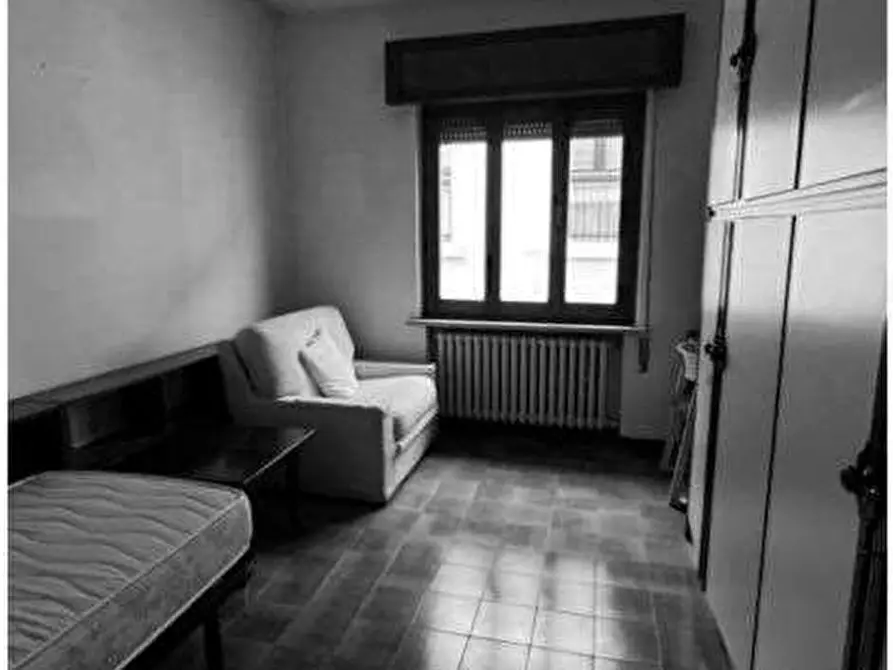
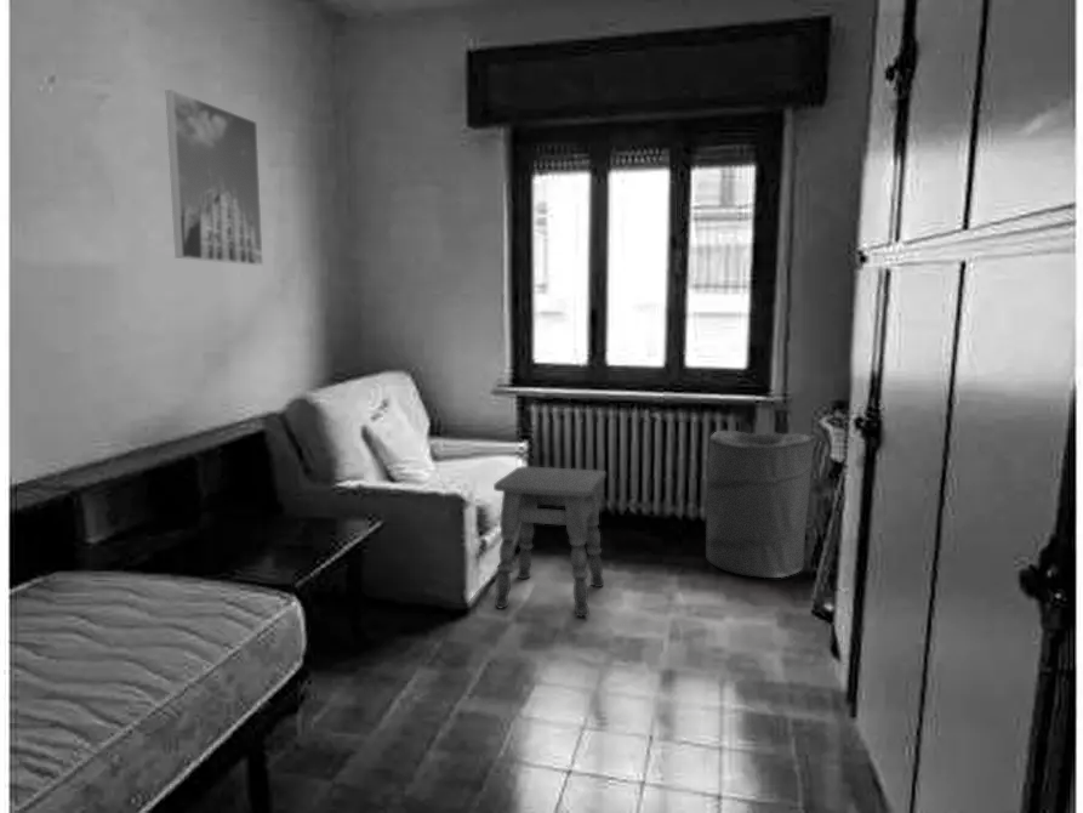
+ laundry hamper (757, 496)
+ side table (551, 523)
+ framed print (218, 184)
